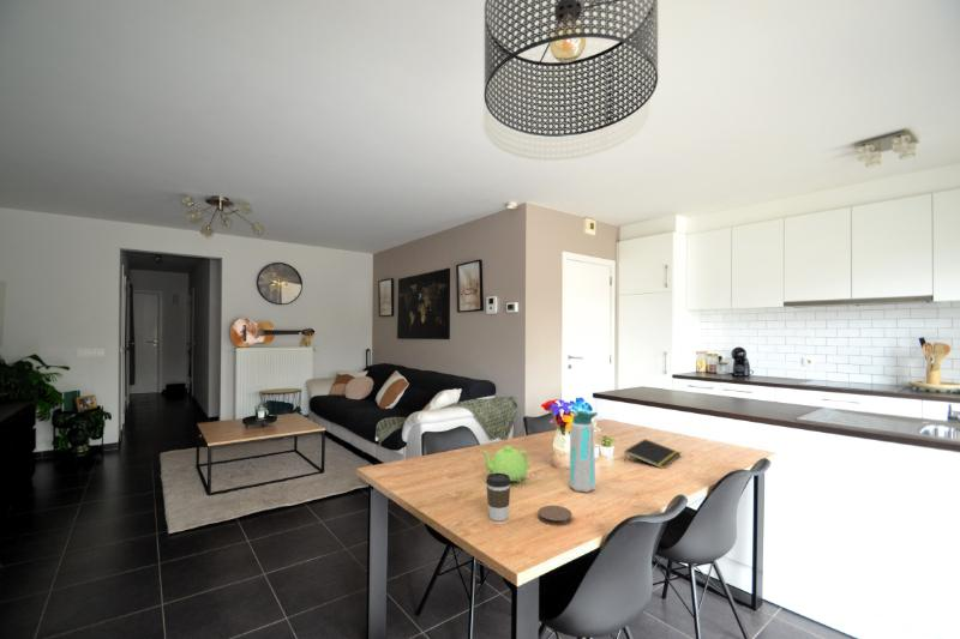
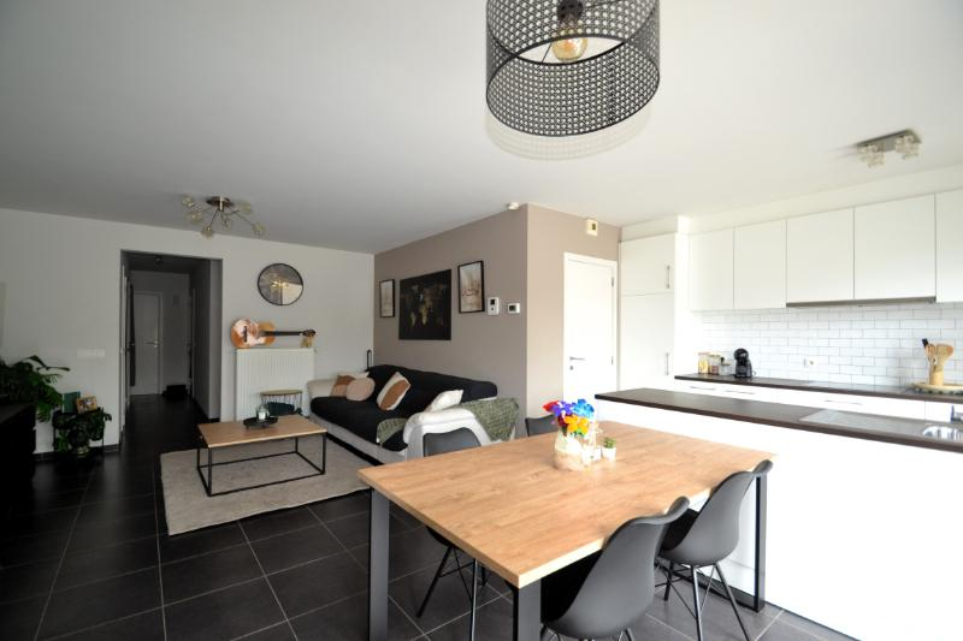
- water bottle (583, 450)
- coaster (554, 514)
- notepad (653, 452)
- teapot (505, 463)
- coffee cup (498, 496)
